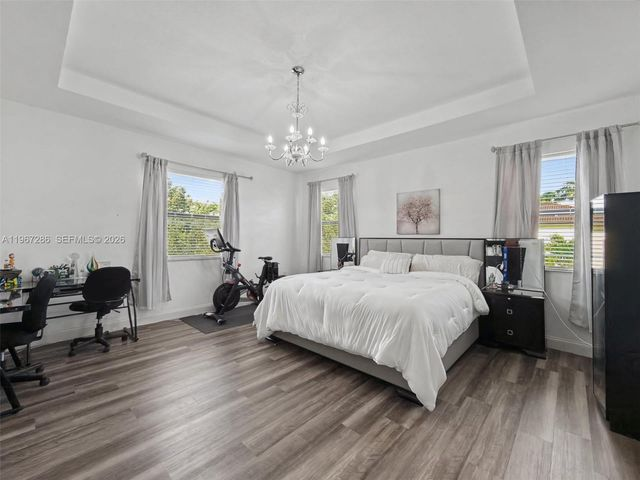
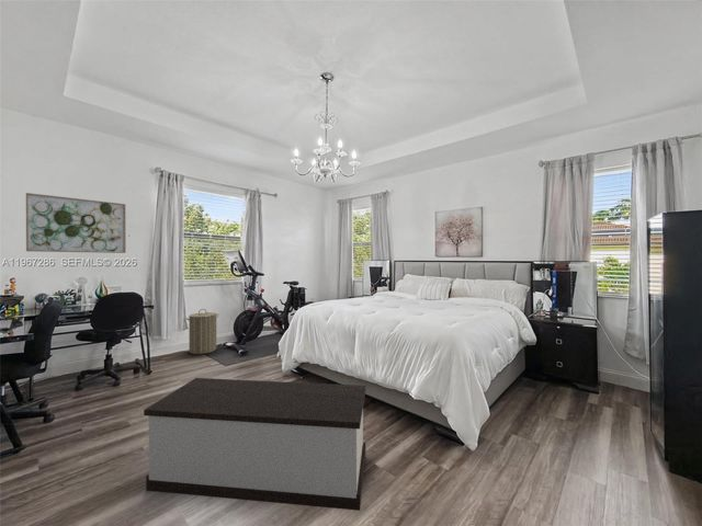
+ laundry hamper (203, 329)
+ wall art (80, 225)
+ bench (264, 434)
